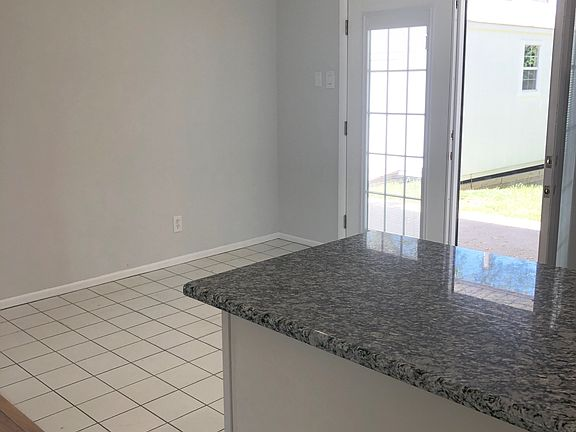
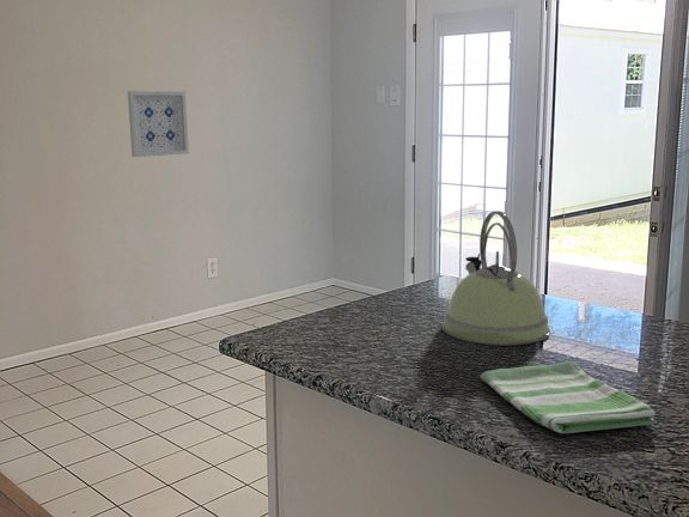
+ wall art (159, 123)
+ kettle (493, 269)
+ dish towel (562, 394)
